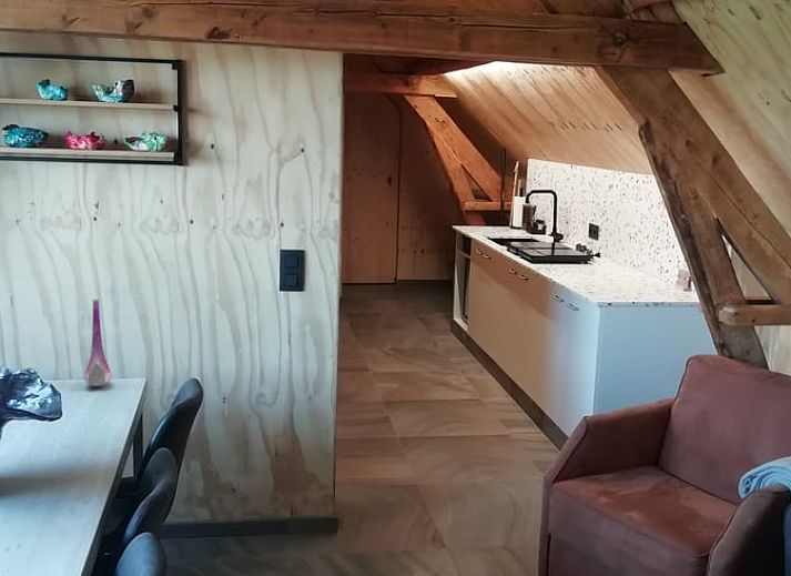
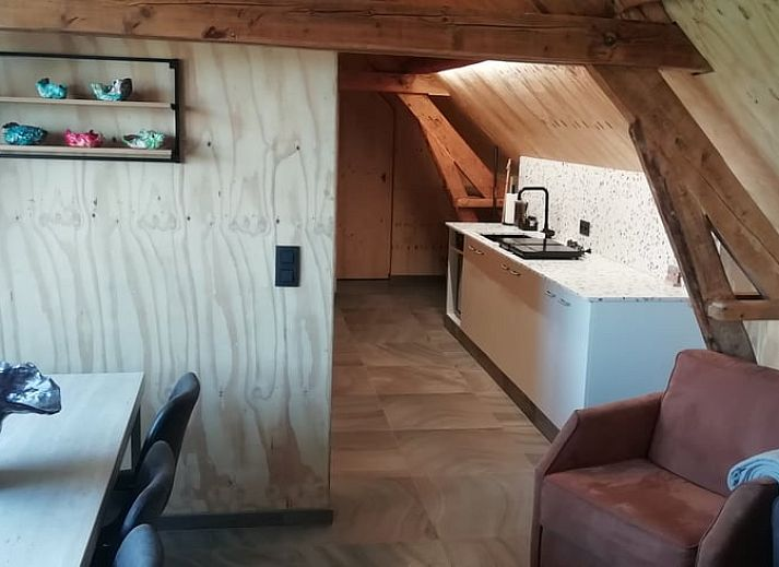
- vase (98, 341)
